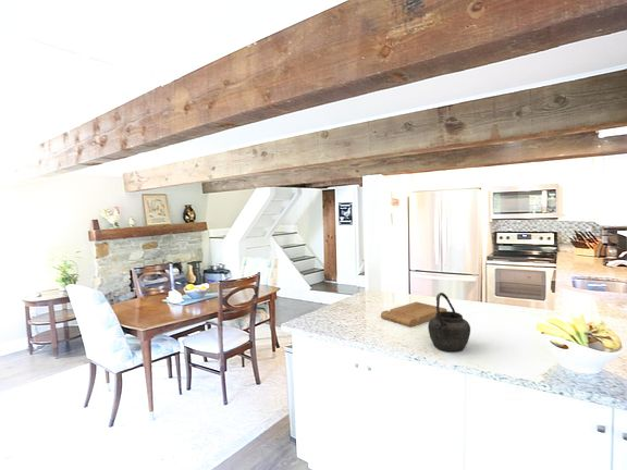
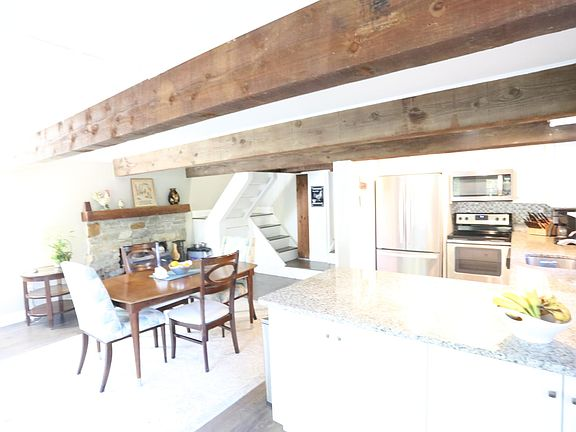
- kettle (445, 321)
- cutting board (414, 312)
